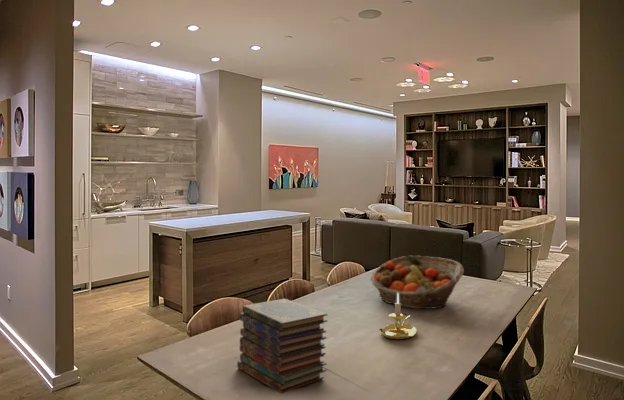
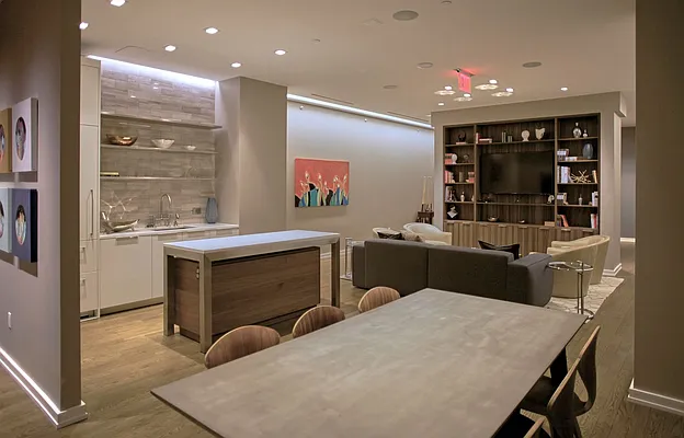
- candle holder (399, 312)
- book stack (282, 341)
- fruit basket (415, 280)
